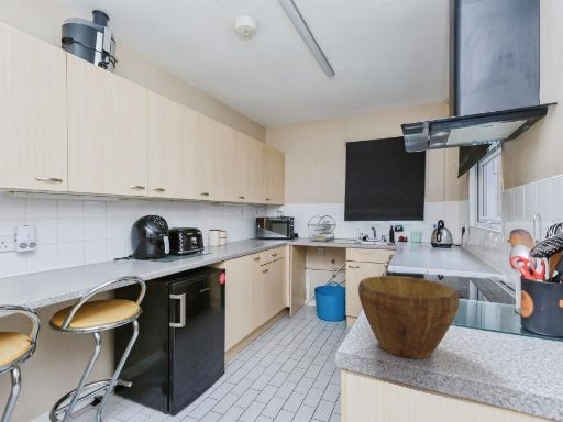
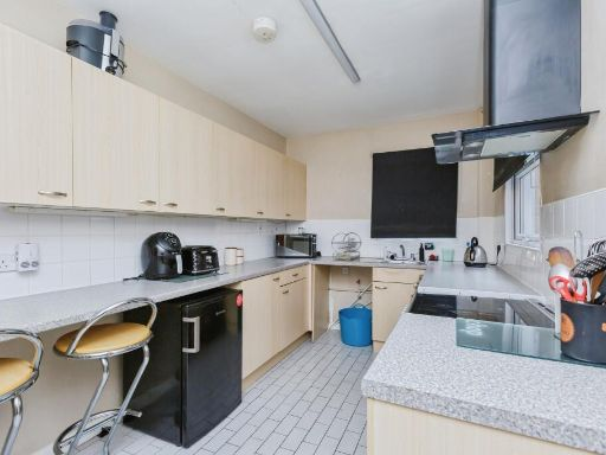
- bowl (405, 315)
